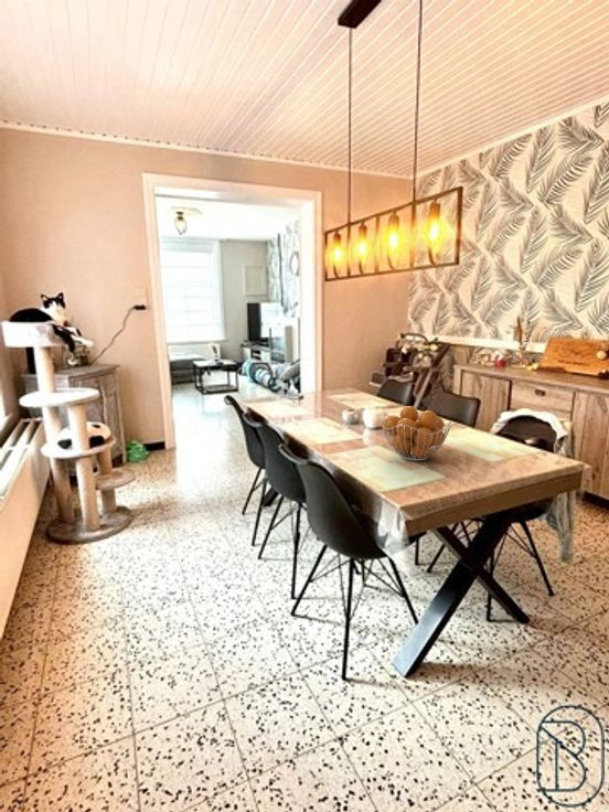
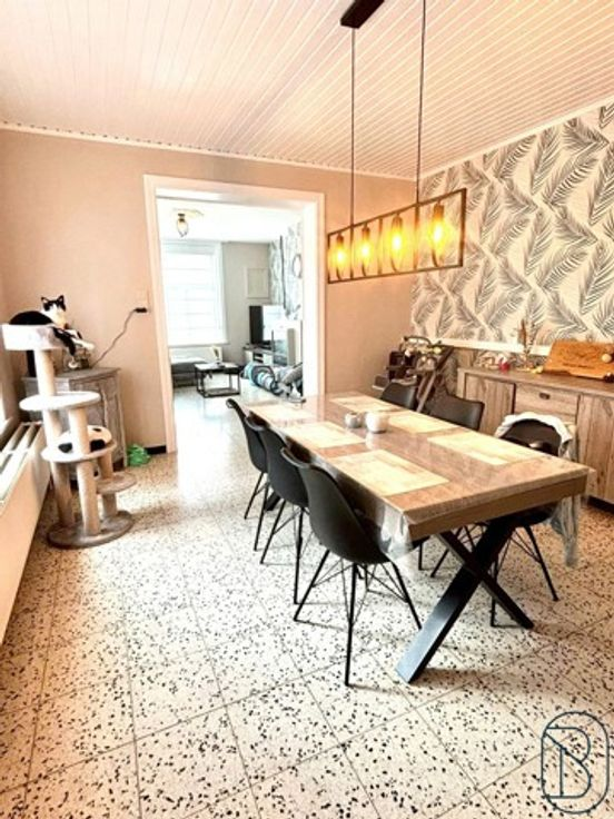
- fruit basket (415, 432)
